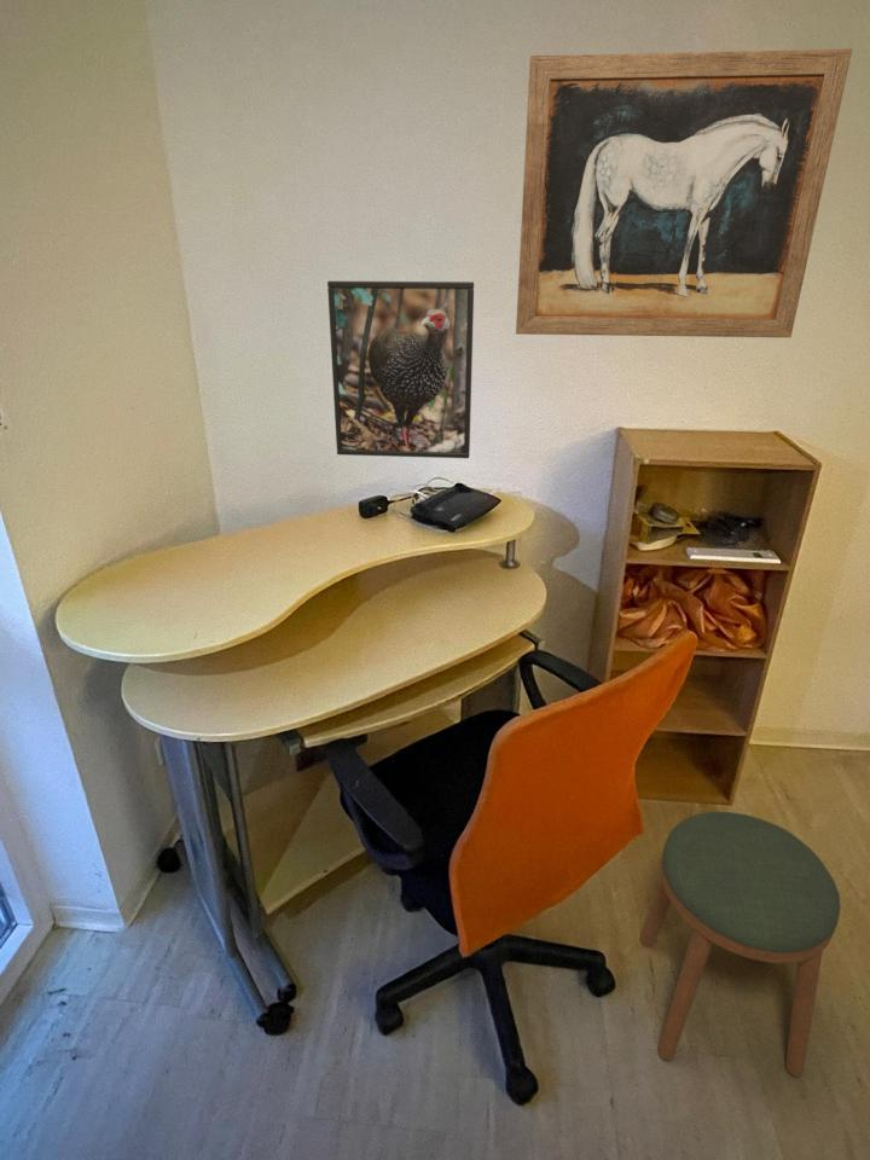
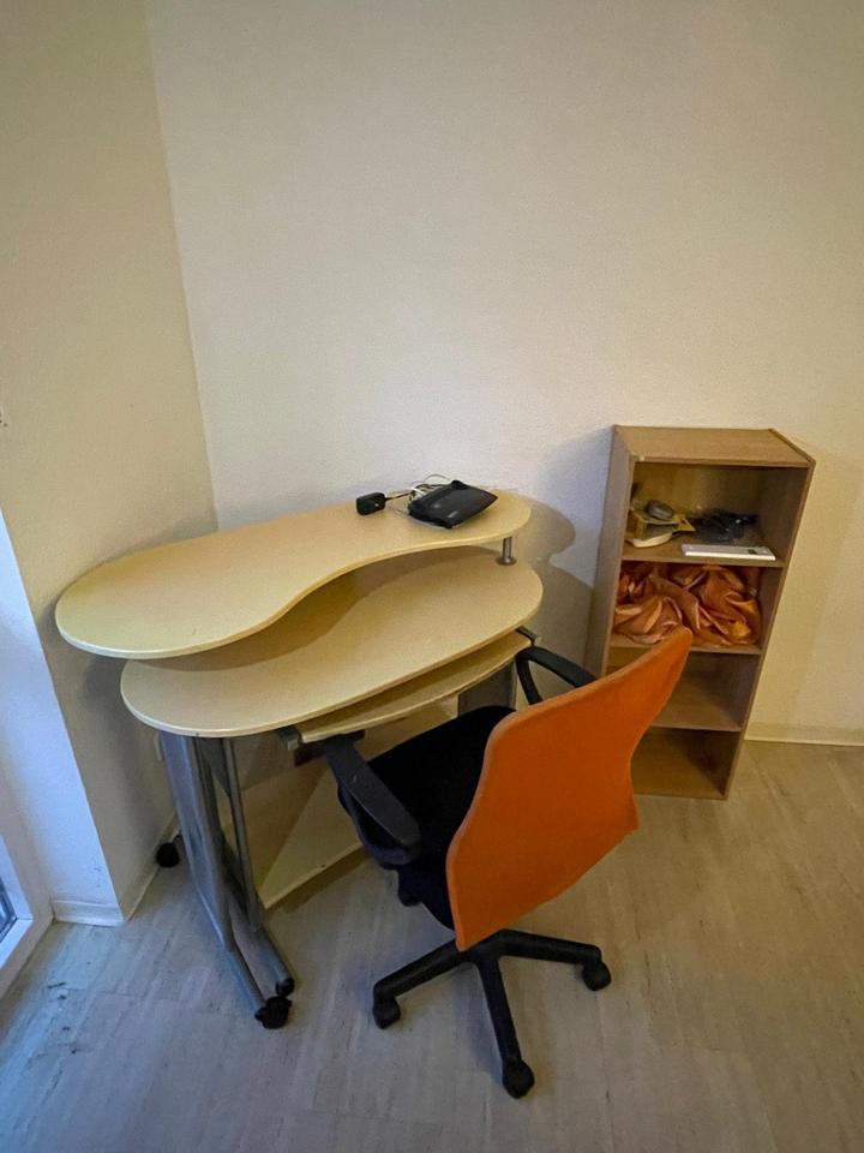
- wall art (667, 205)
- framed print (401, 372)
- stool (731, 933)
